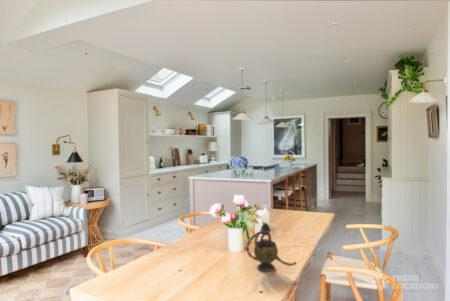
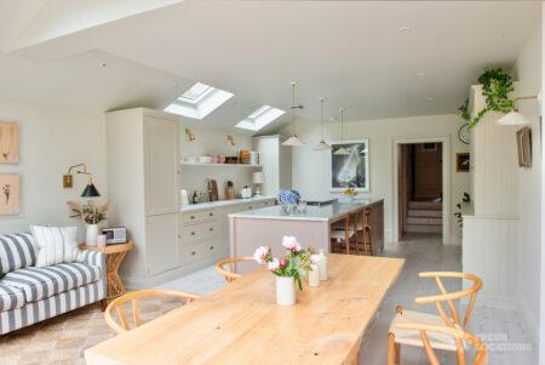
- teapot (272, 246)
